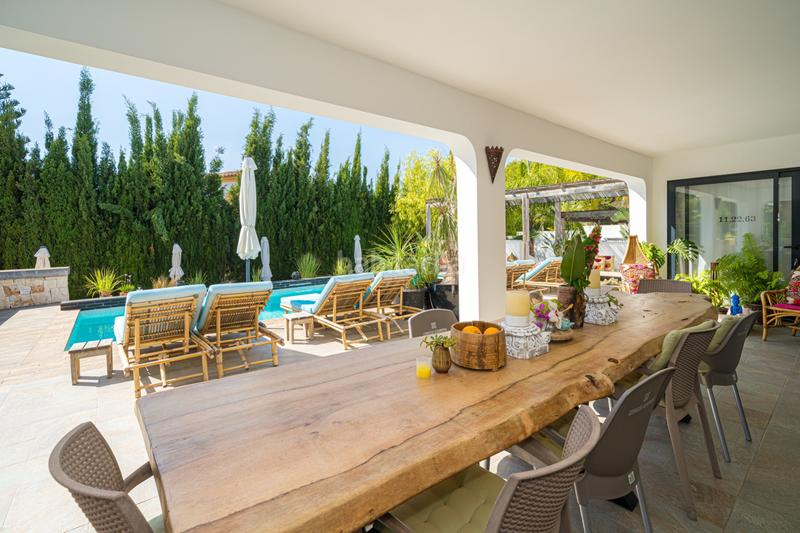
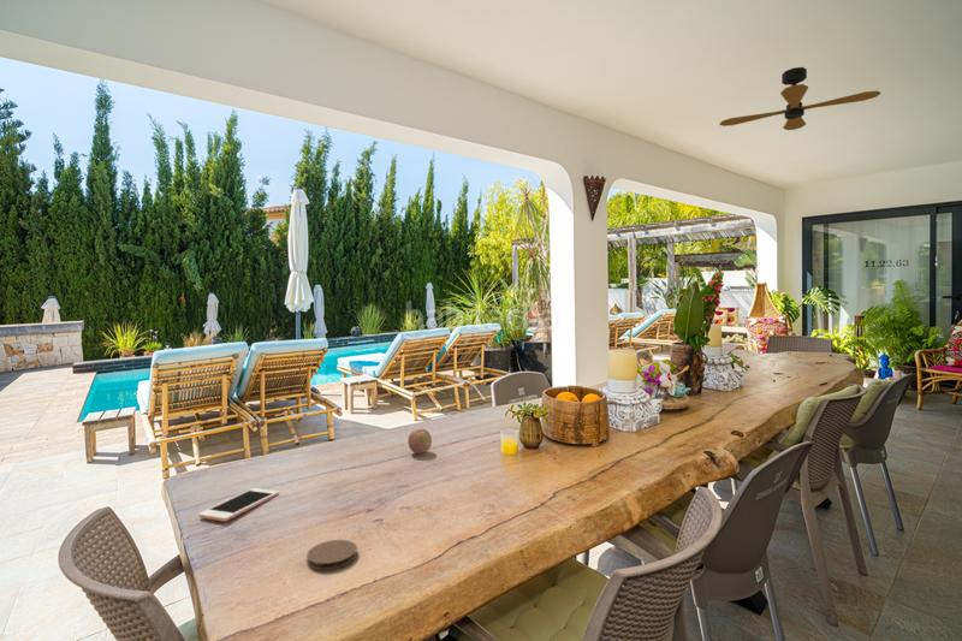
+ cell phone (240, 503)
+ ceiling fan (794, 94)
+ coaster (332, 553)
+ fruit (420, 441)
